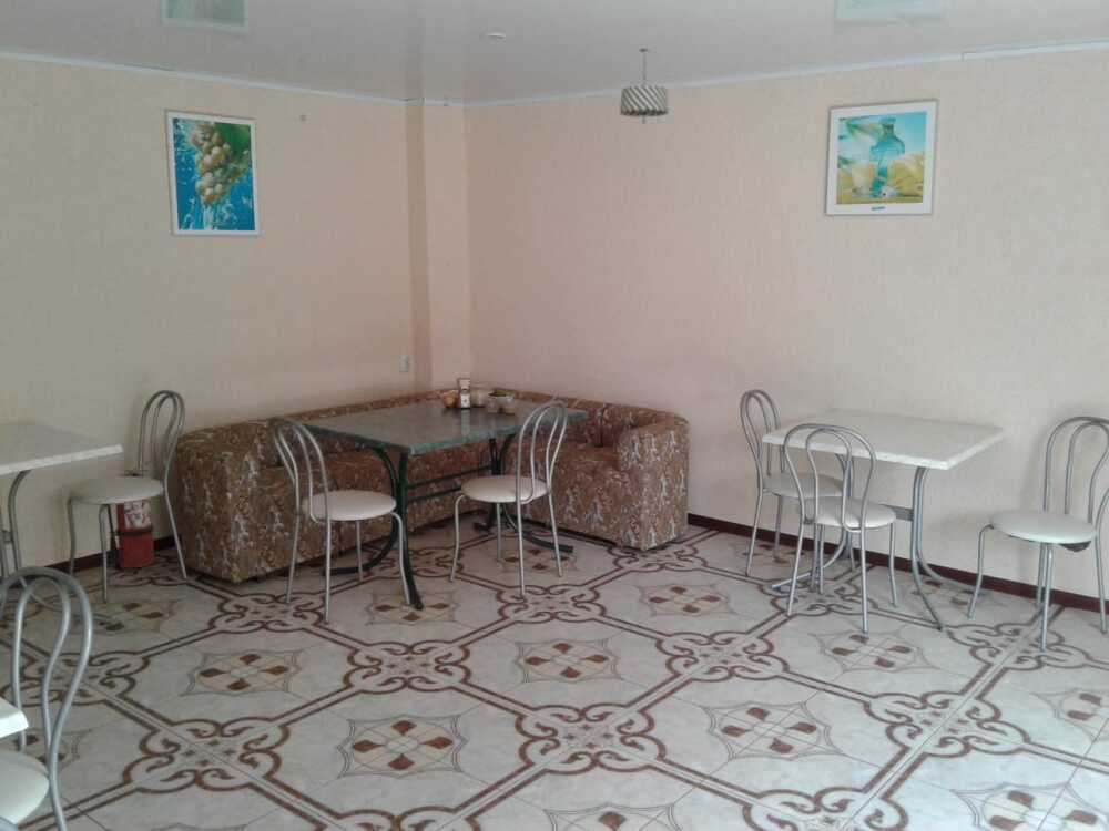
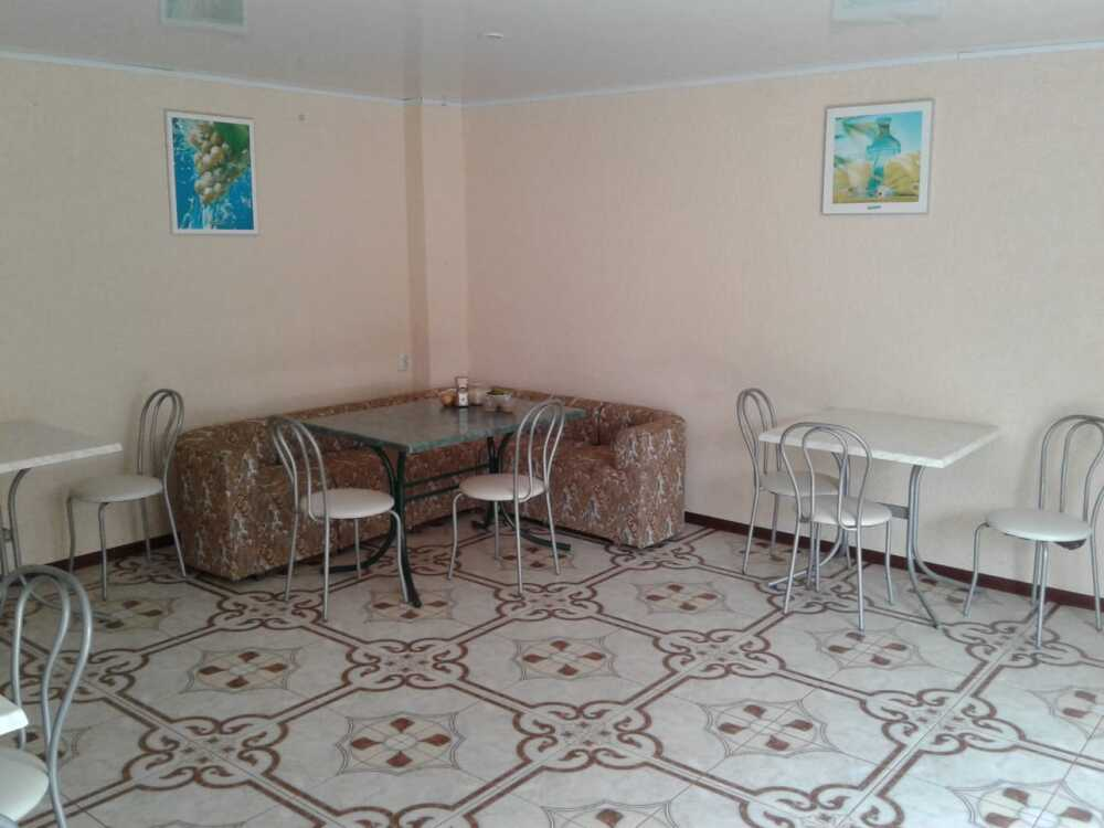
- pendant light (644, 86)
- fire extinguisher (132, 513)
